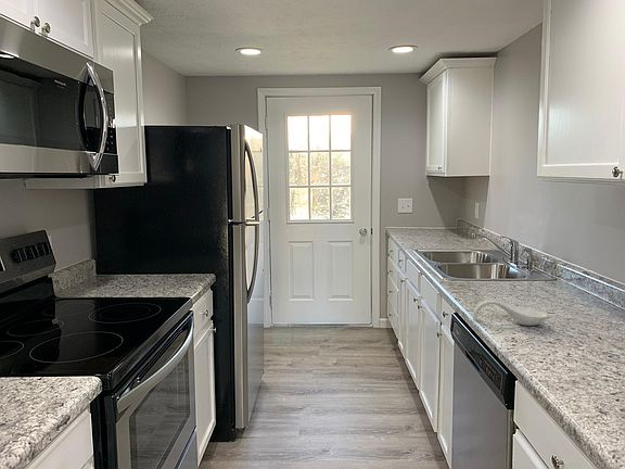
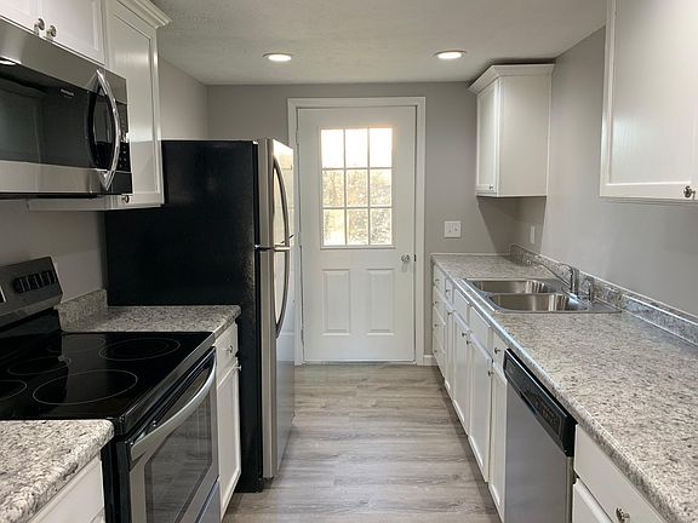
- spoon rest (509, 312)
